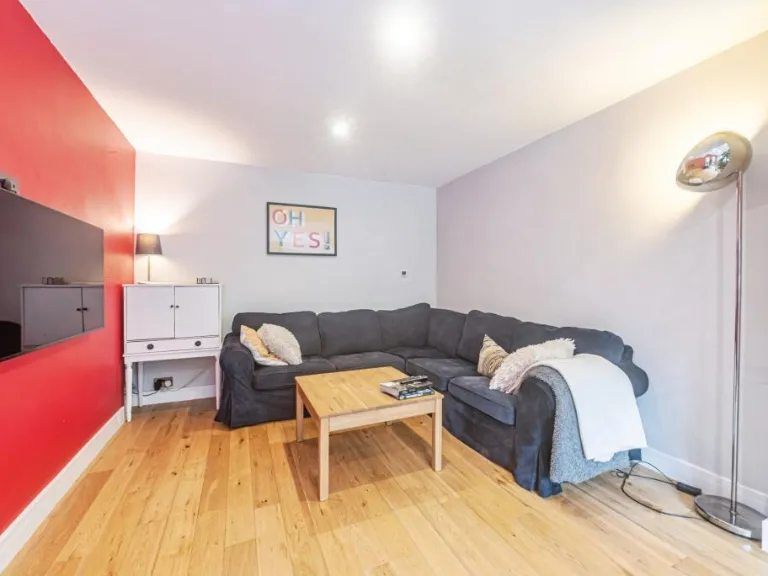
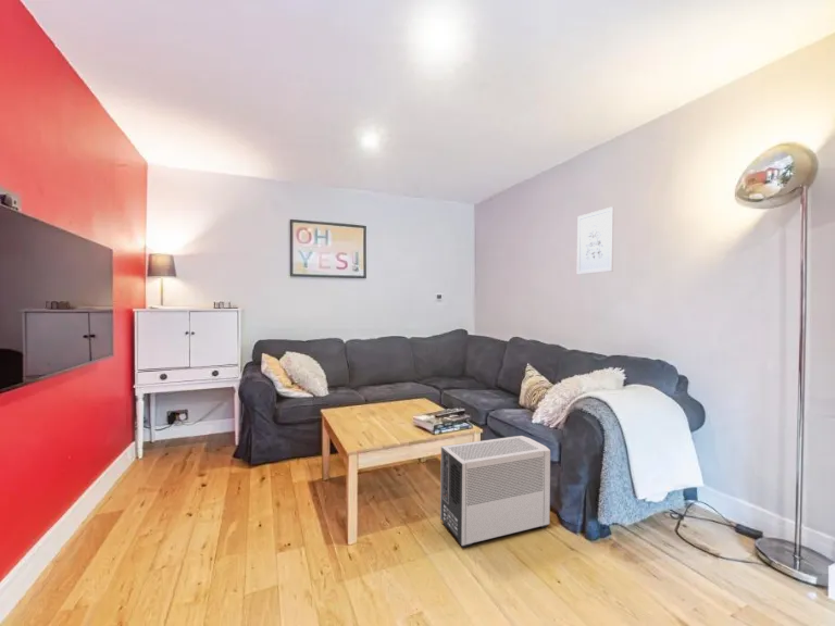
+ wall art (594, 242)
+ air purifier (496, 486)
